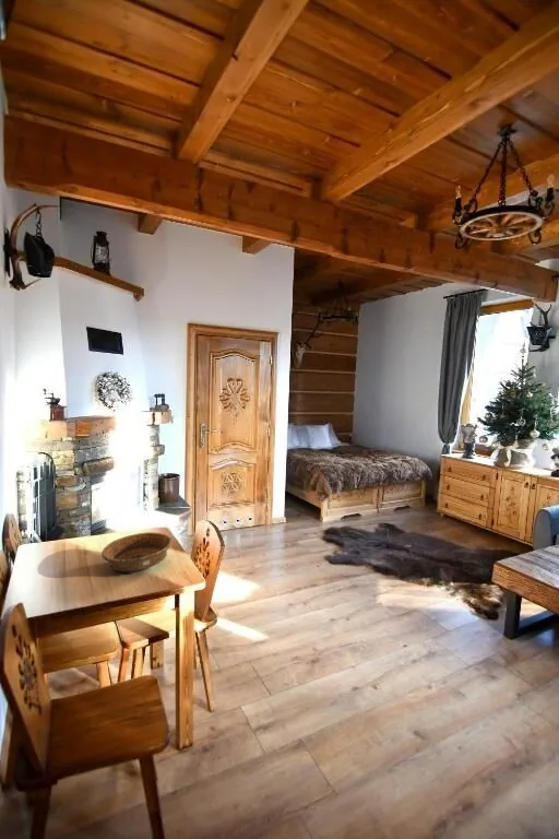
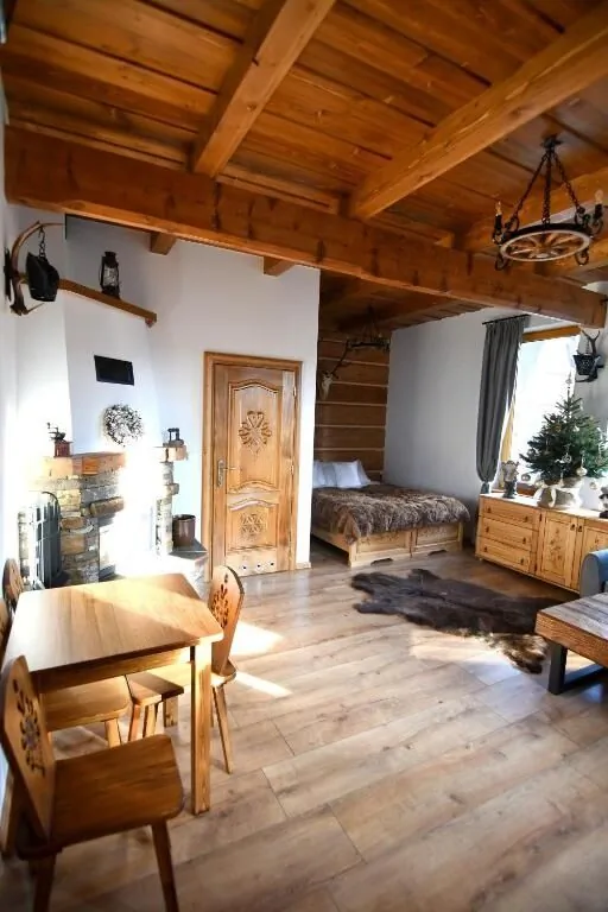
- decorative bowl (138, 553)
